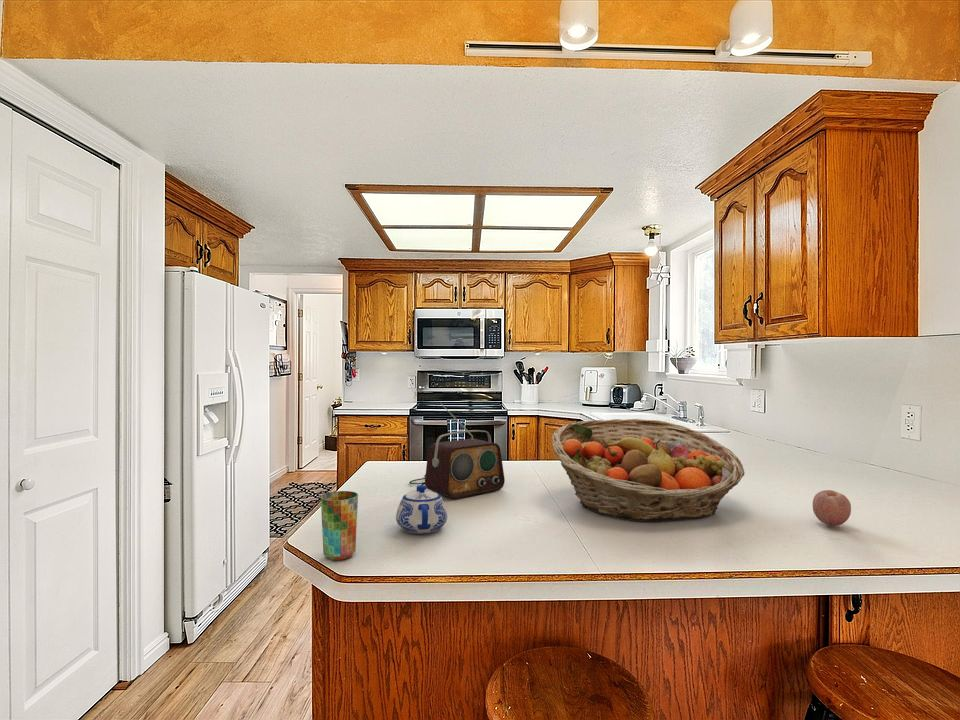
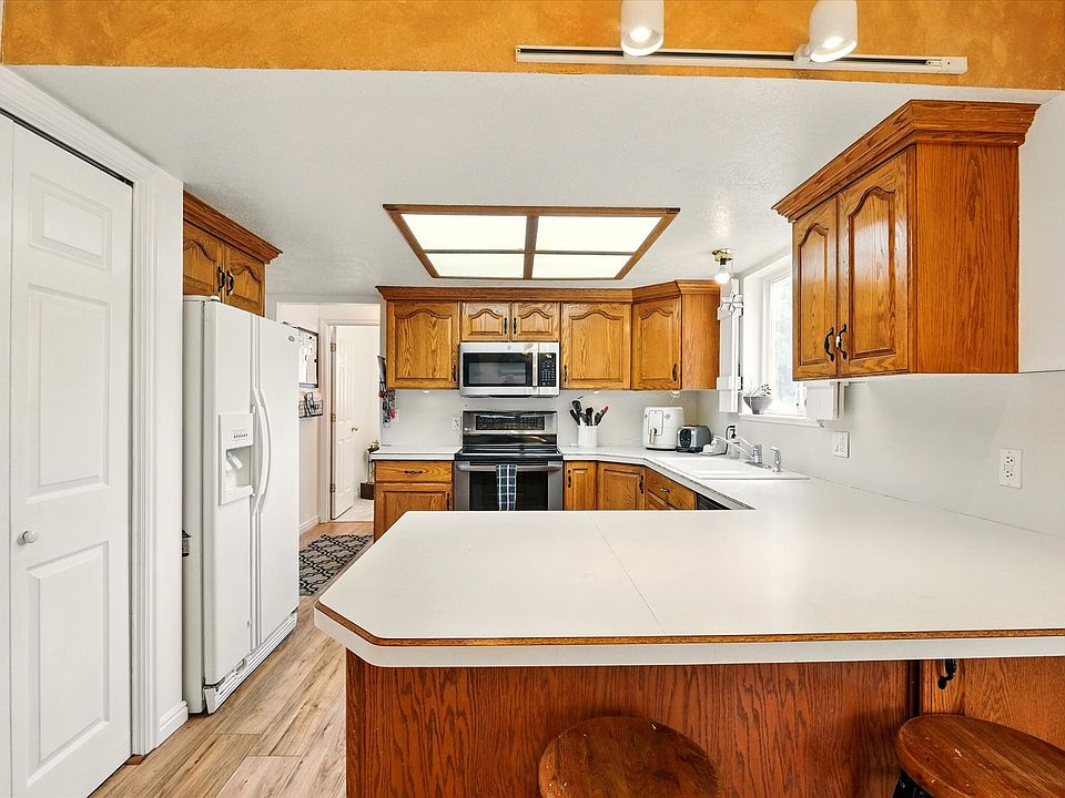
- fruit (831, 508)
- fruit basket (643, 464)
- radio (449, 444)
- teapot (421, 505)
- cup (339, 525)
